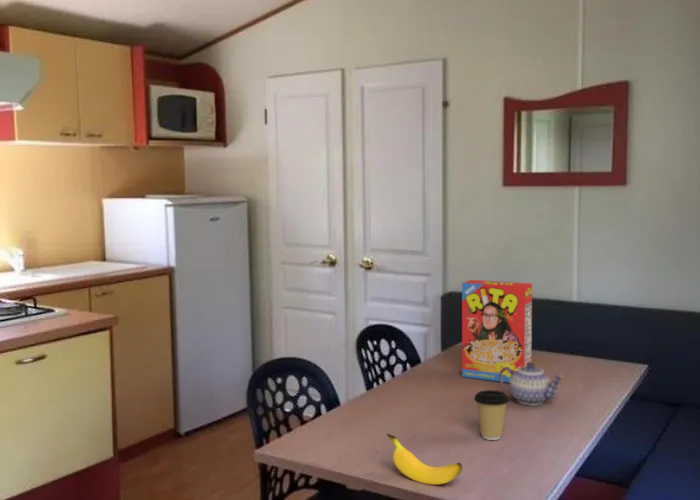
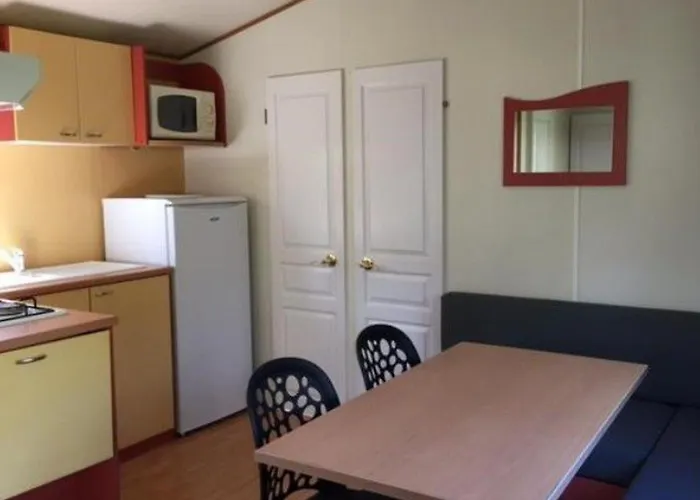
- coffee cup (491, 414)
- teapot (530, 382)
- banana (421, 462)
- cereal box (496, 330)
